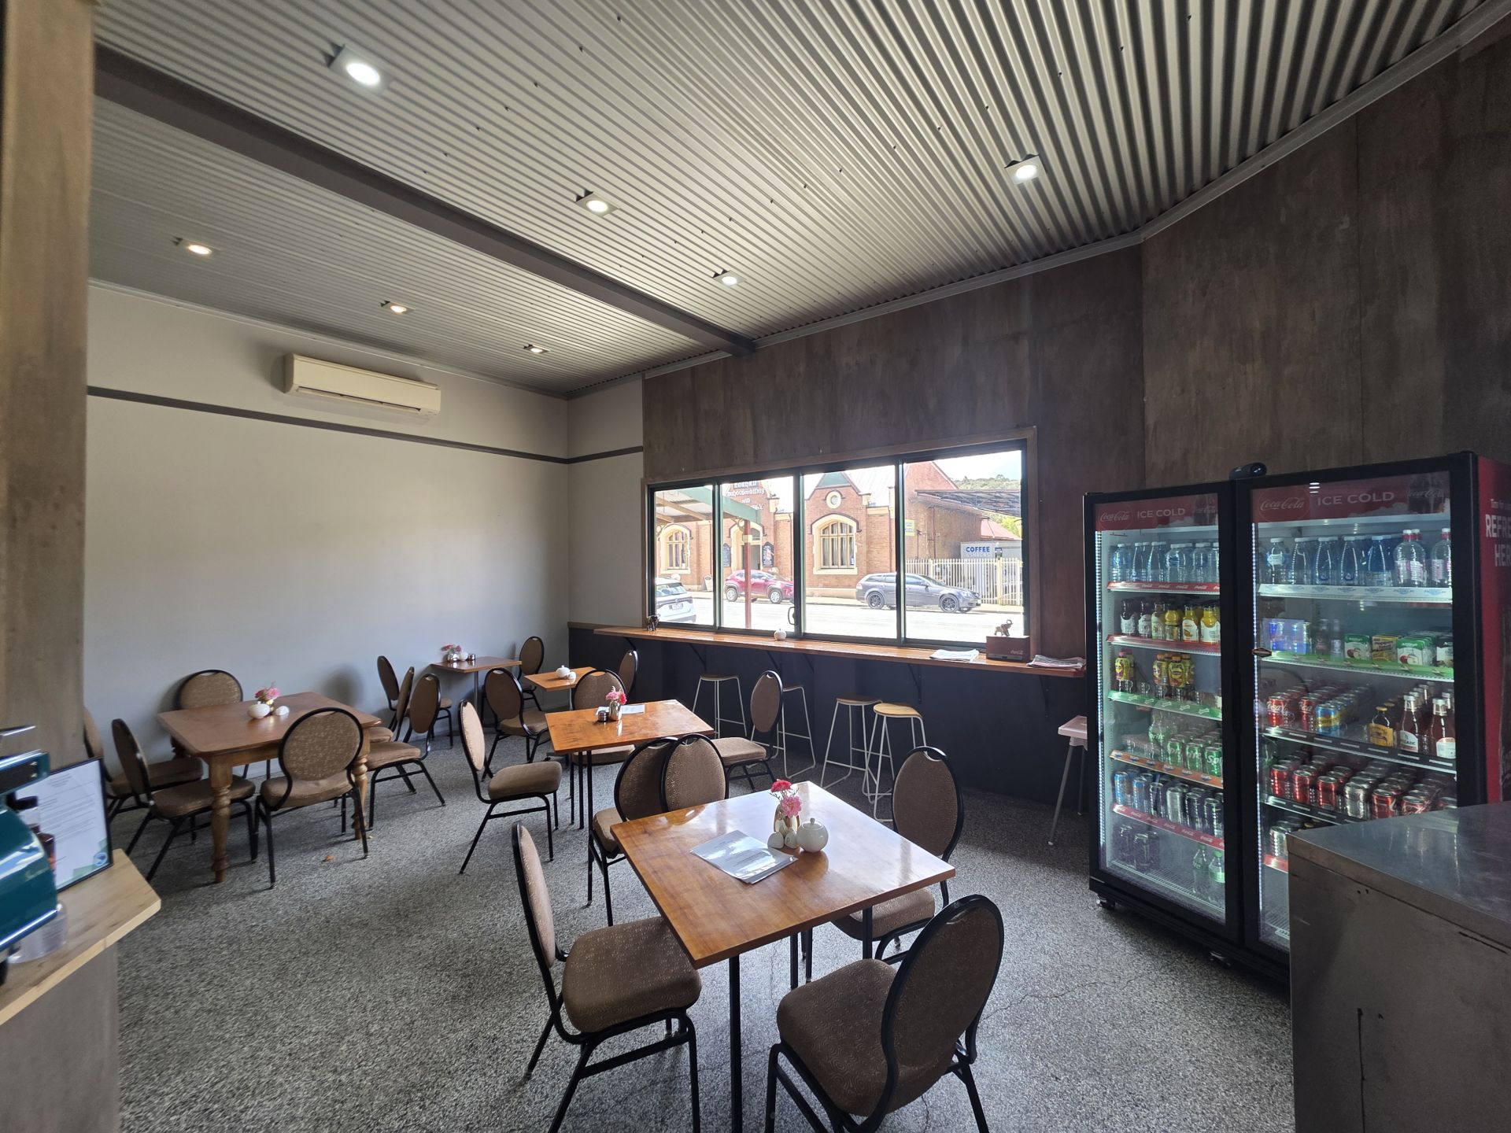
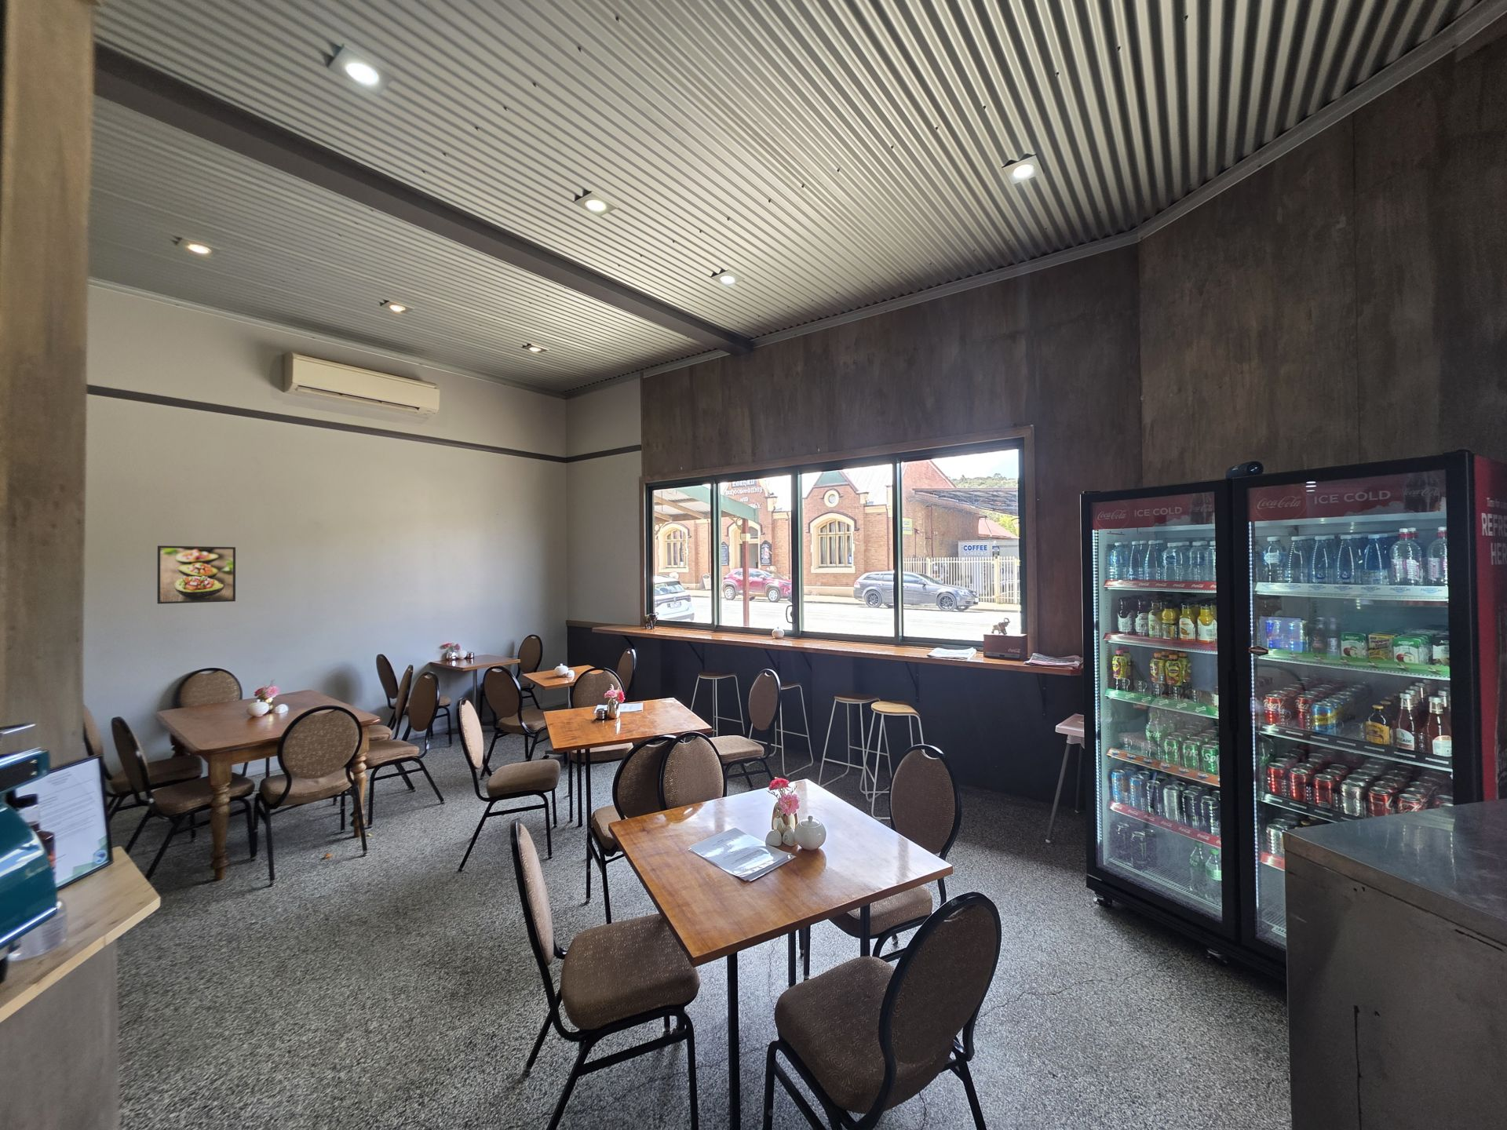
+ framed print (198, 574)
